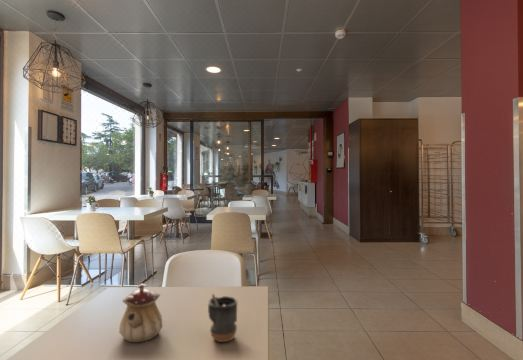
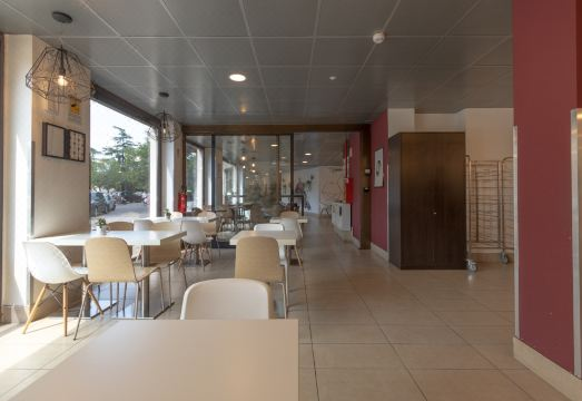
- mug (221, 314)
- teapot (142, 307)
